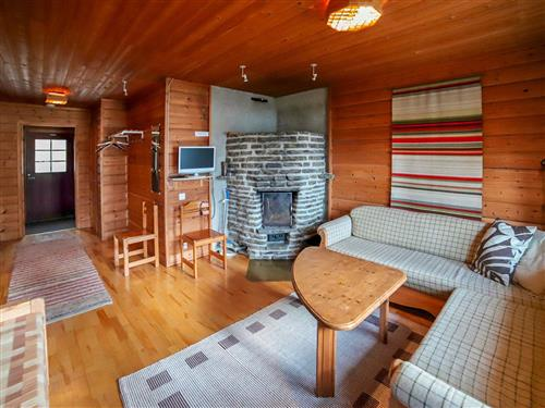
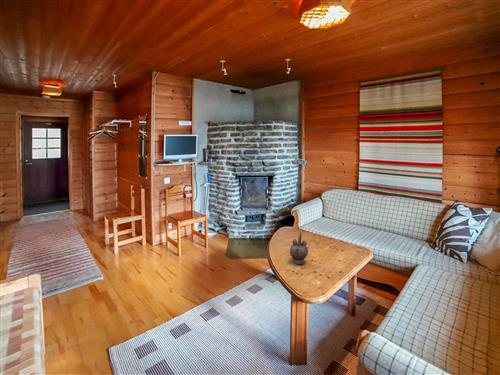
+ teapot (298, 248)
